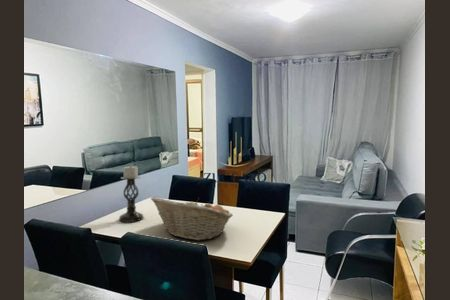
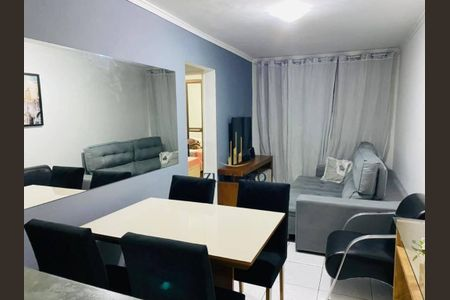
- candle holder (132, 191)
- fruit basket (191, 213)
